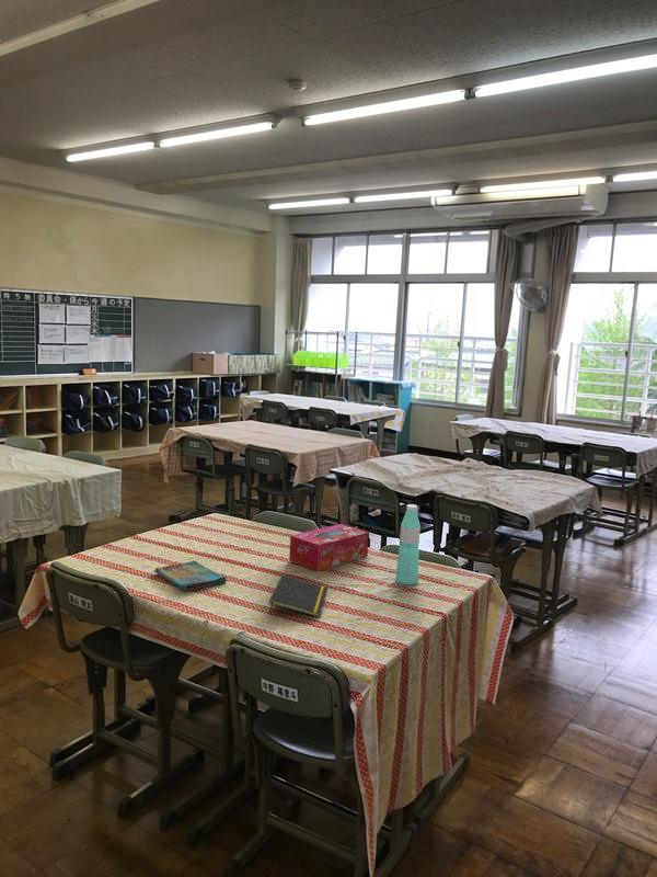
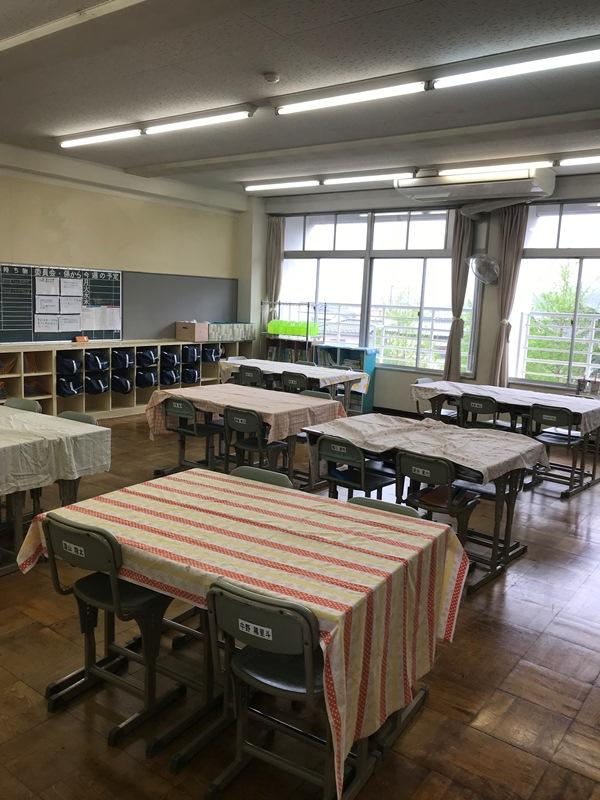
- notepad (299, 594)
- water bottle (408, 543)
- dish towel (189, 574)
- tissue box (330, 546)
